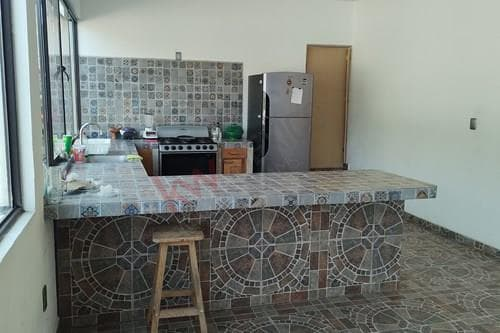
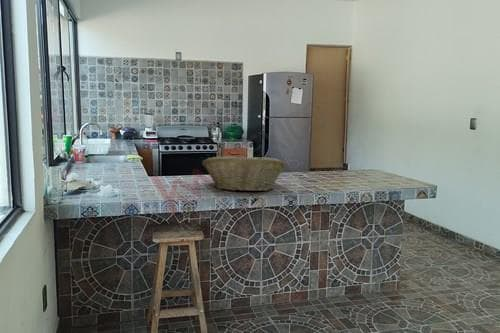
+ fruit basket (243, 171)
